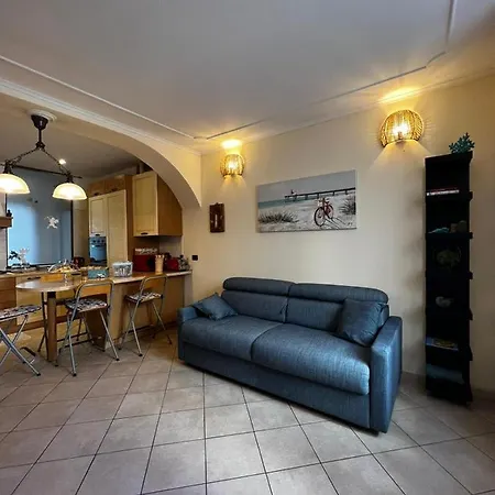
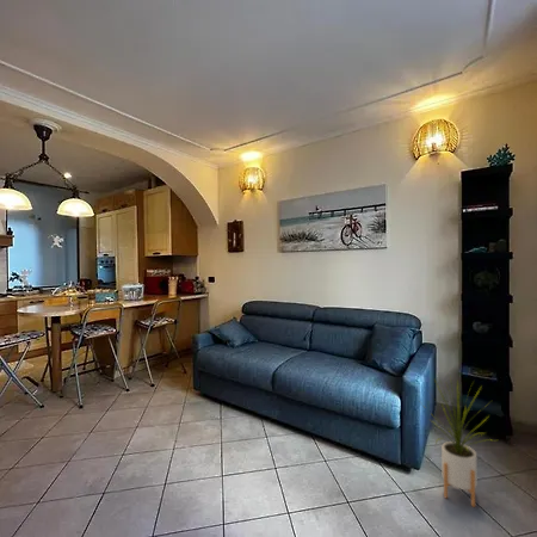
+ house plant (461, 436)
